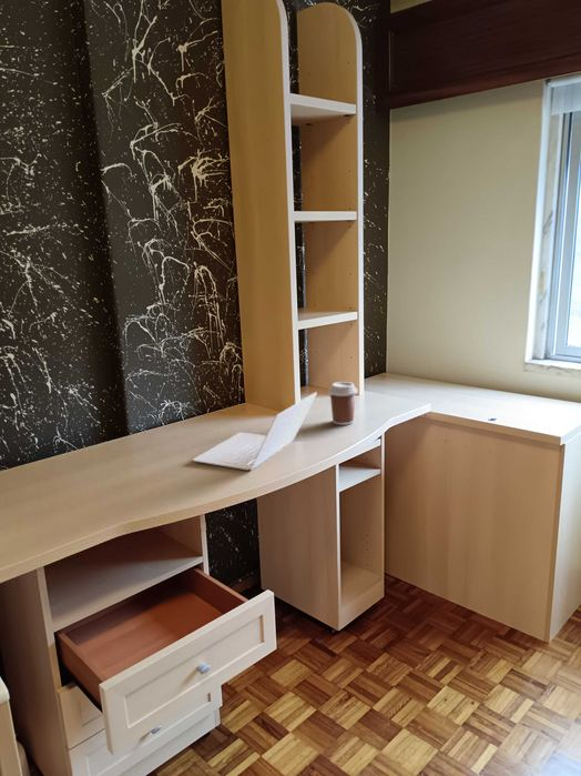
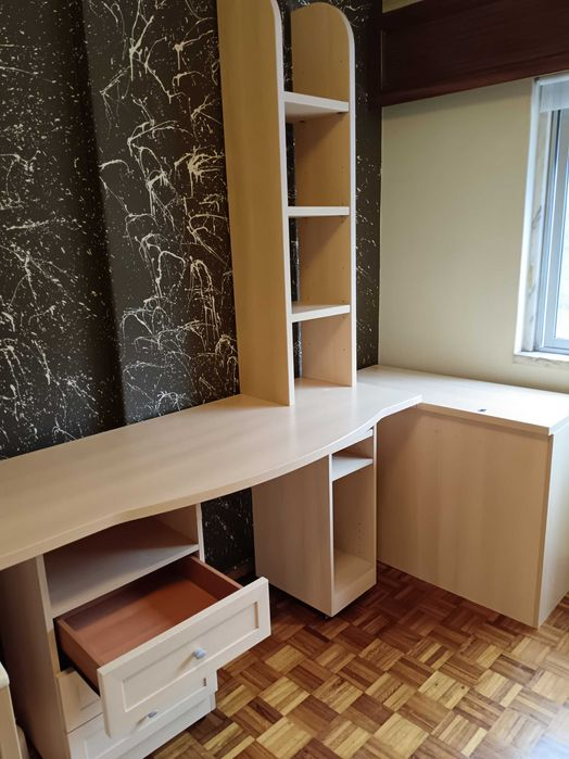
- laptop (256, 434)
- coffee cup (343, 403)
